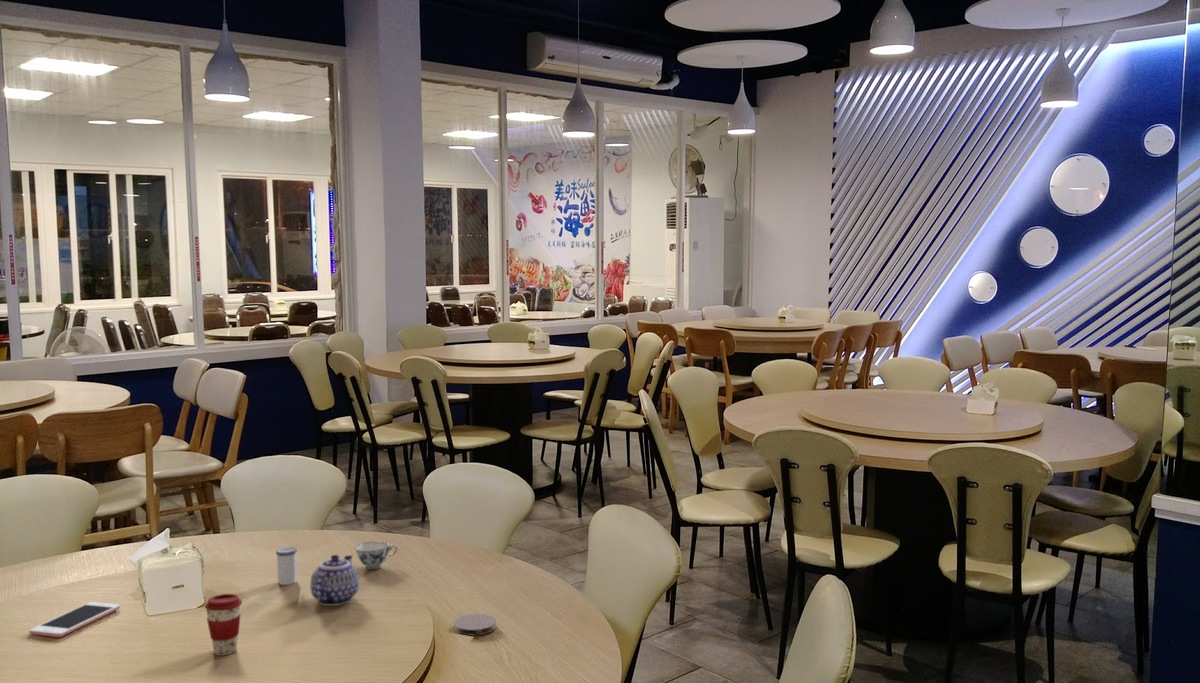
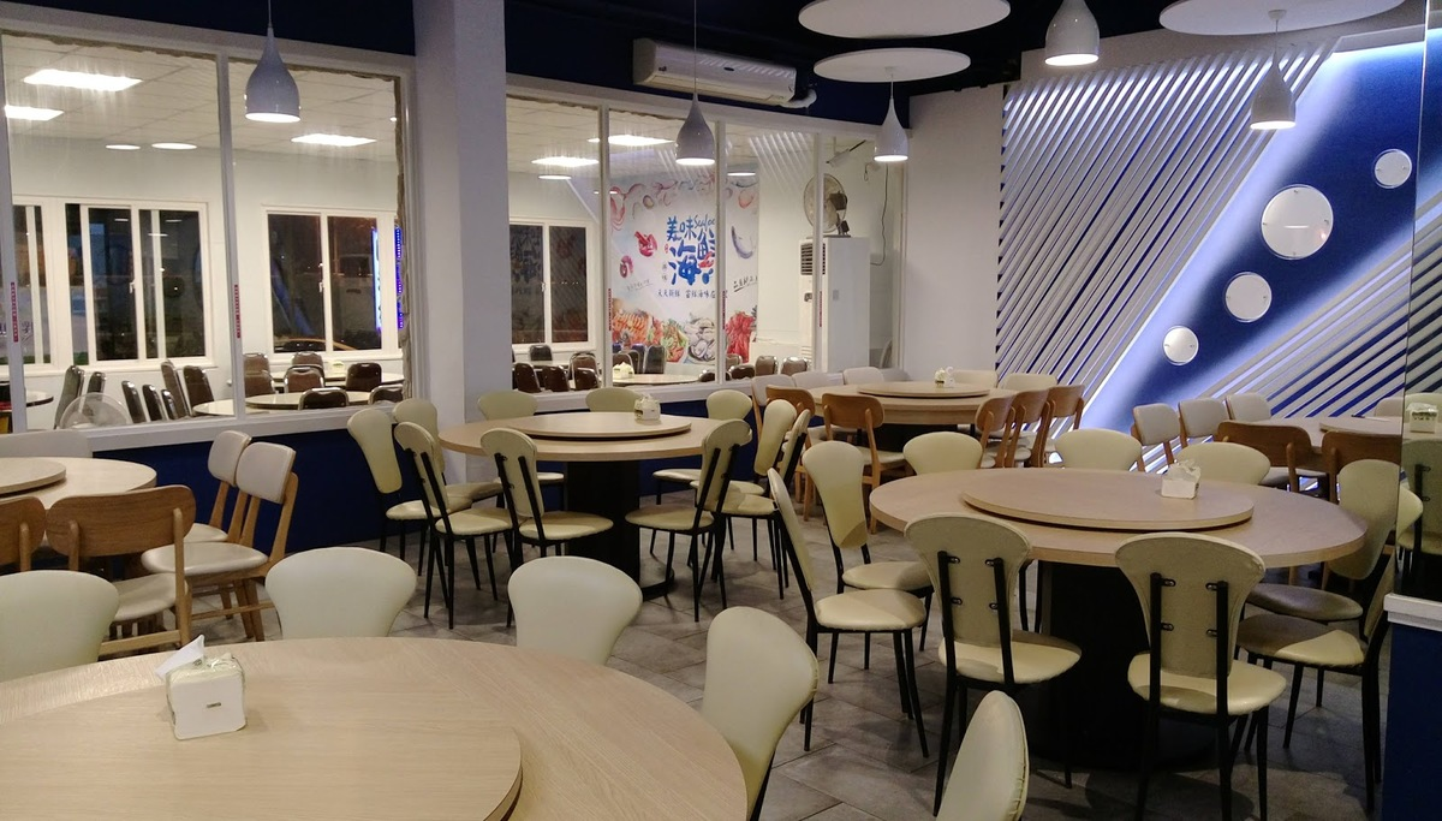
- chinaware (375, 555)
- cell phone (76, 618)
- coaster (475, 624)
- teapot (334, 577)
- salt shaker (287, 566)
- coffee cup (224, 624)
